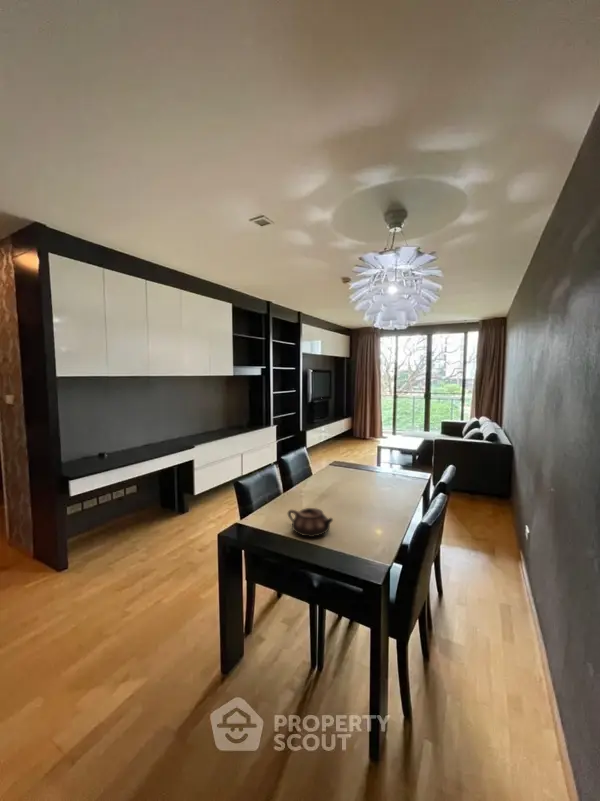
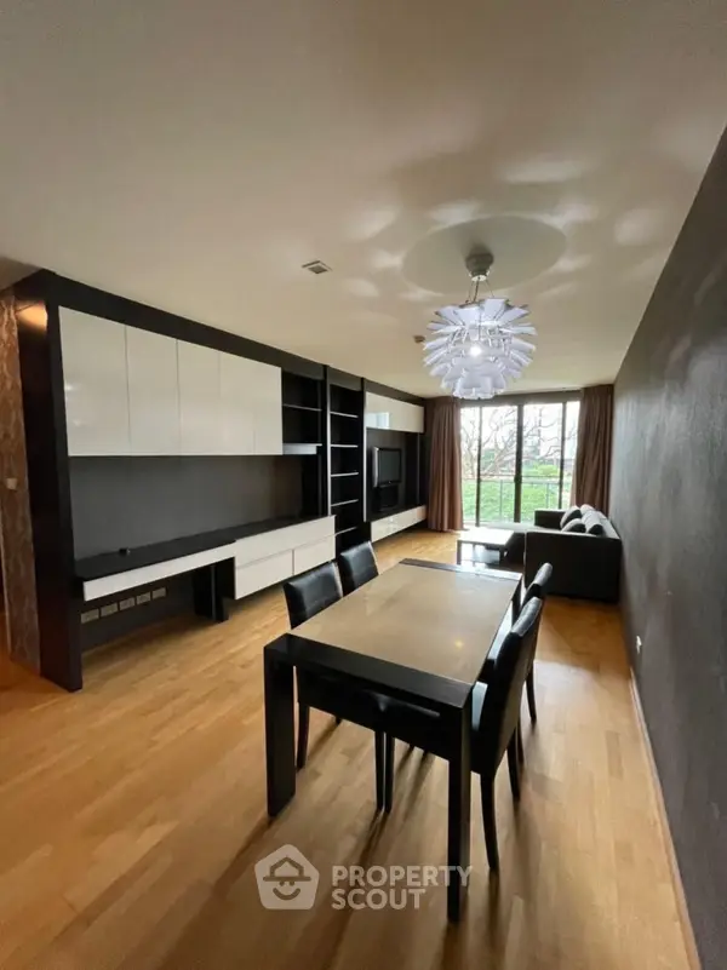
- teapot (310, 519)
